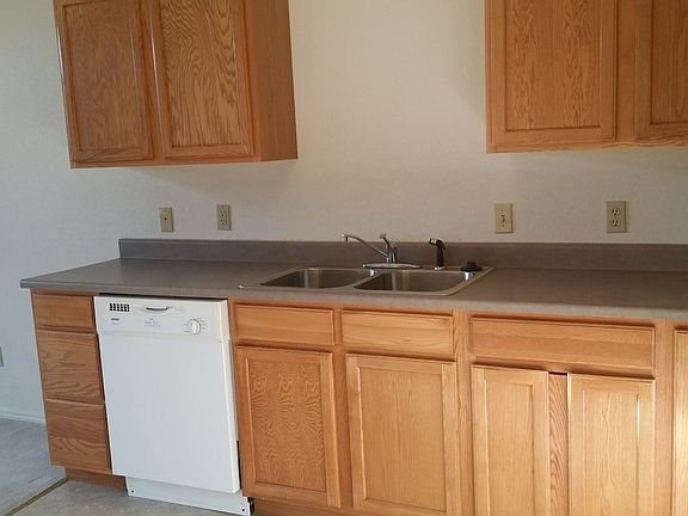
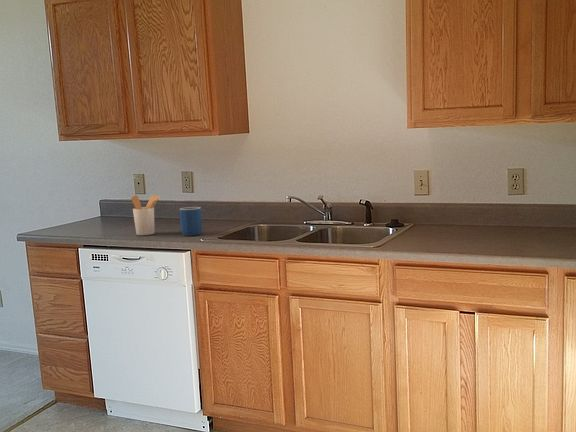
+ utensil holder (147, 214)
+ mug (191, 221)
